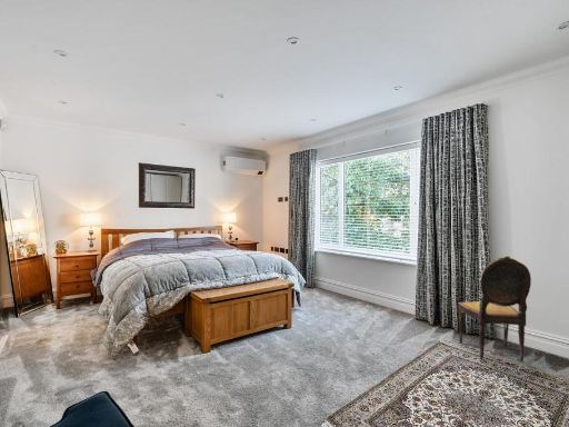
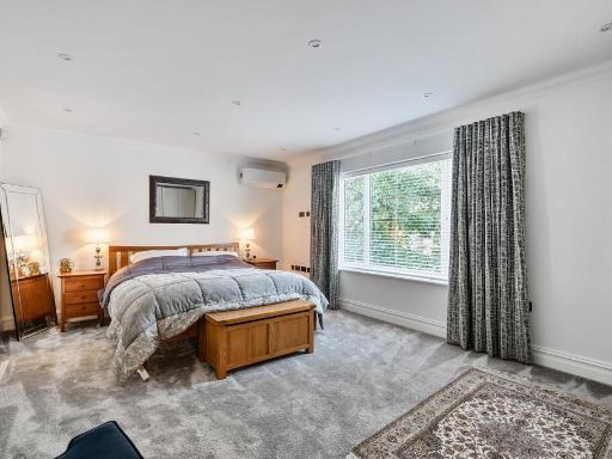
- dining chair (491, 302)
